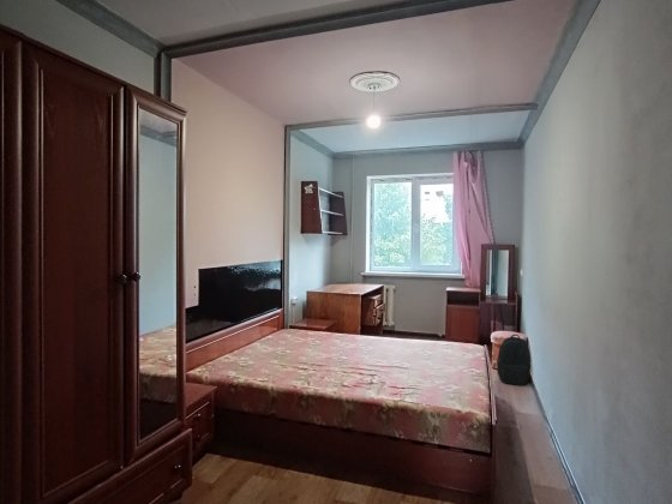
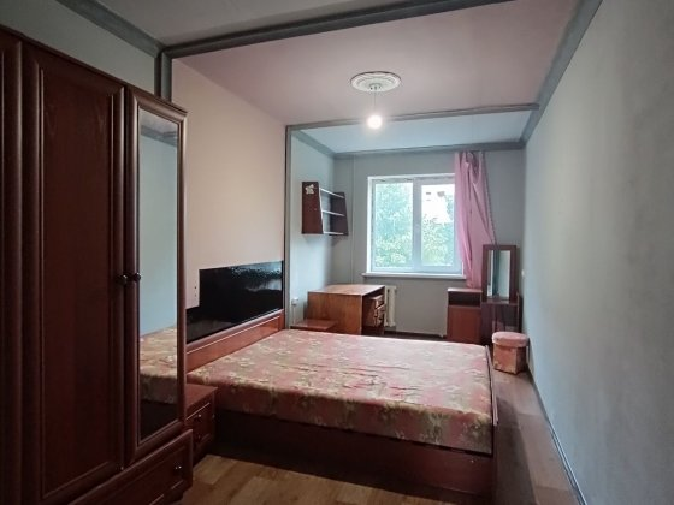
- backpack (514, 358)
